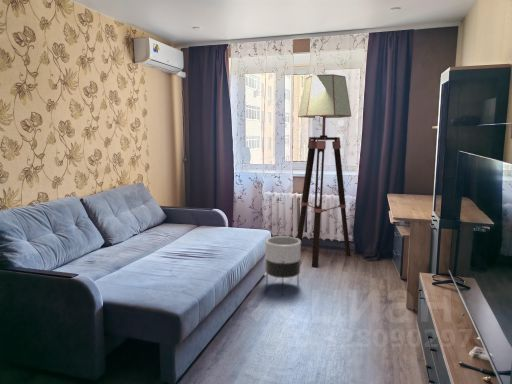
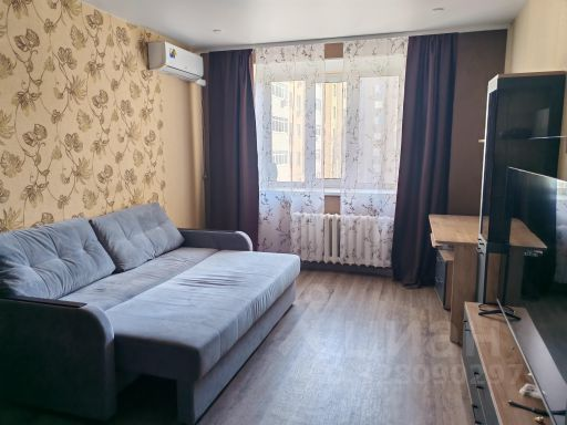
- floor lamp (321, 169)
- planter (282, 264)
